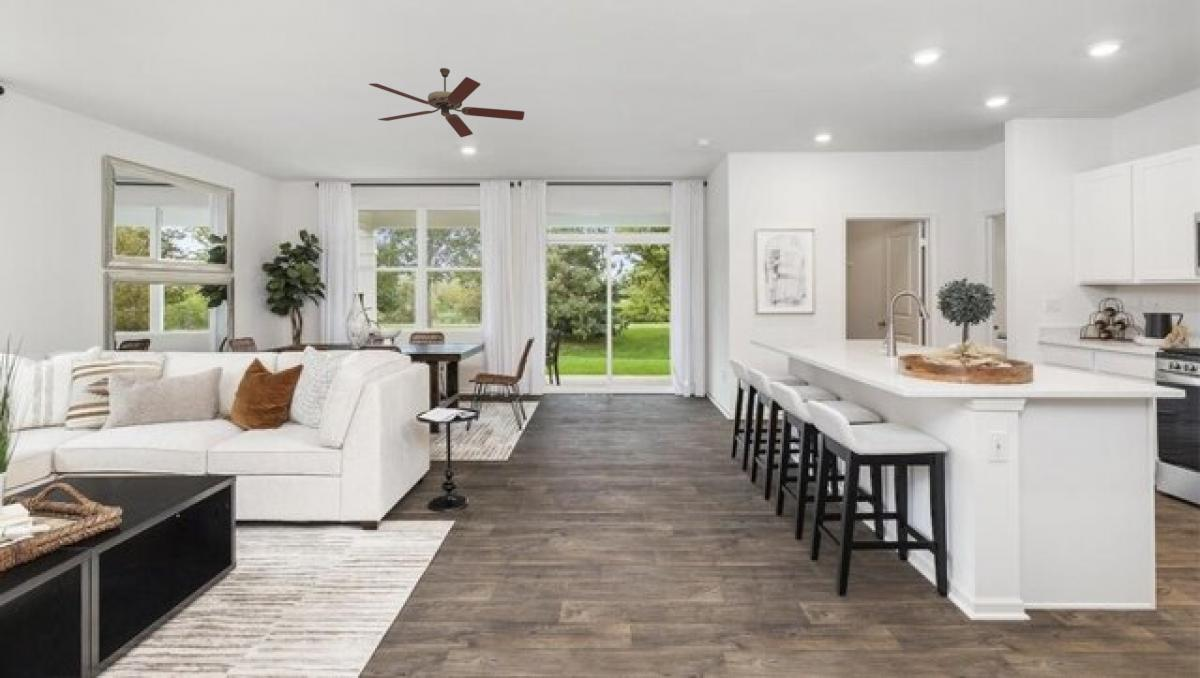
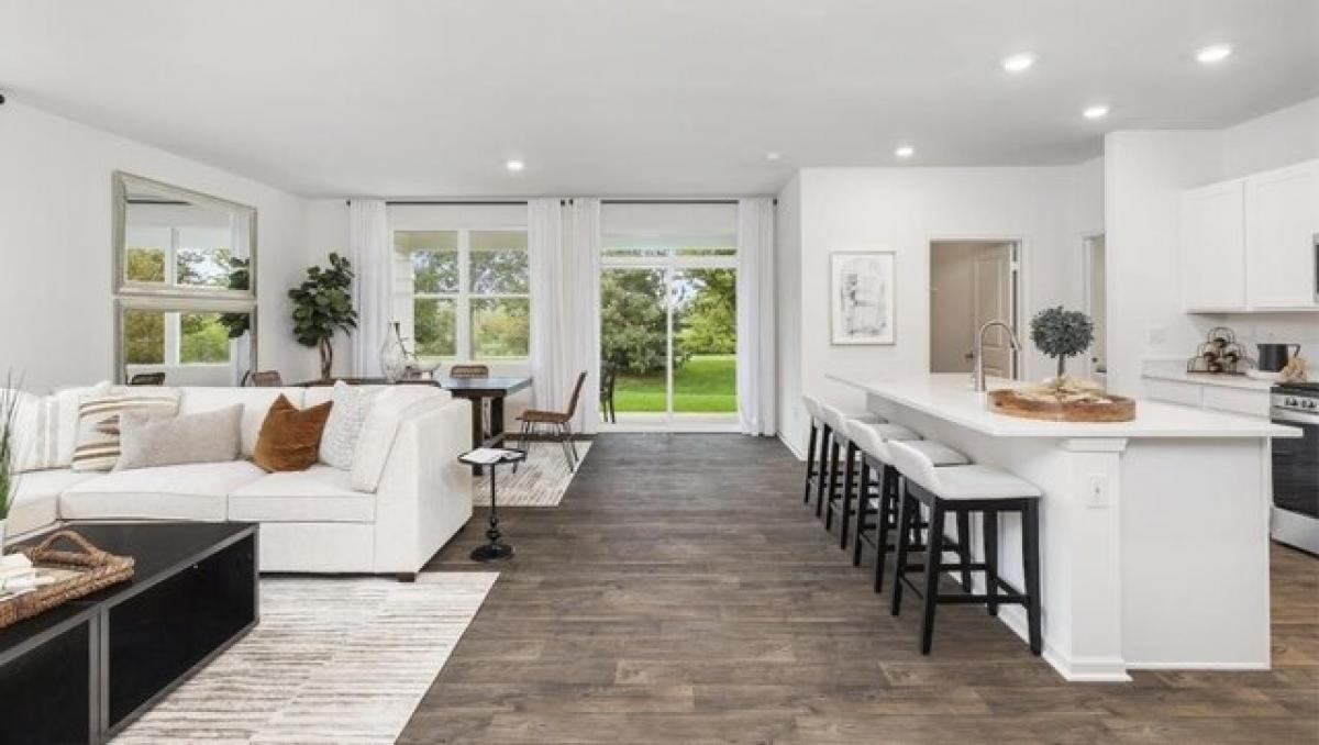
- ceiling fan (450, 93)
